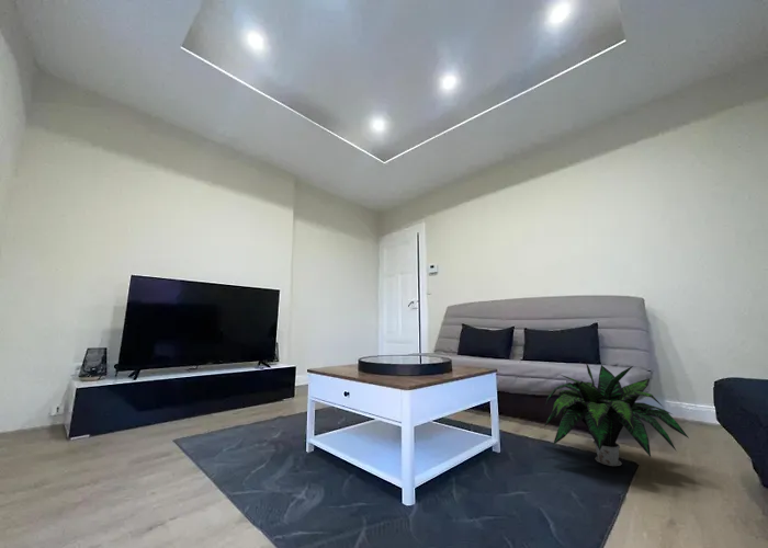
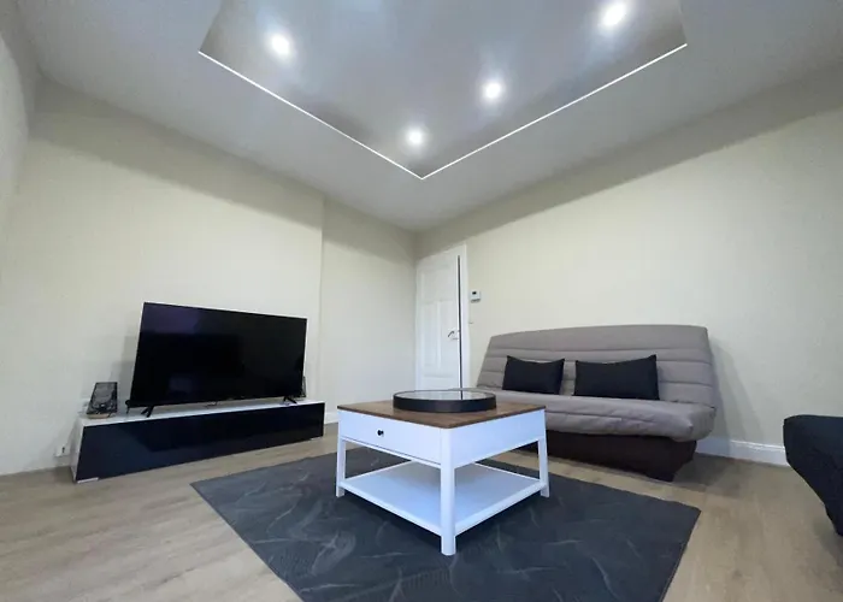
- potted plant (605, 410)
